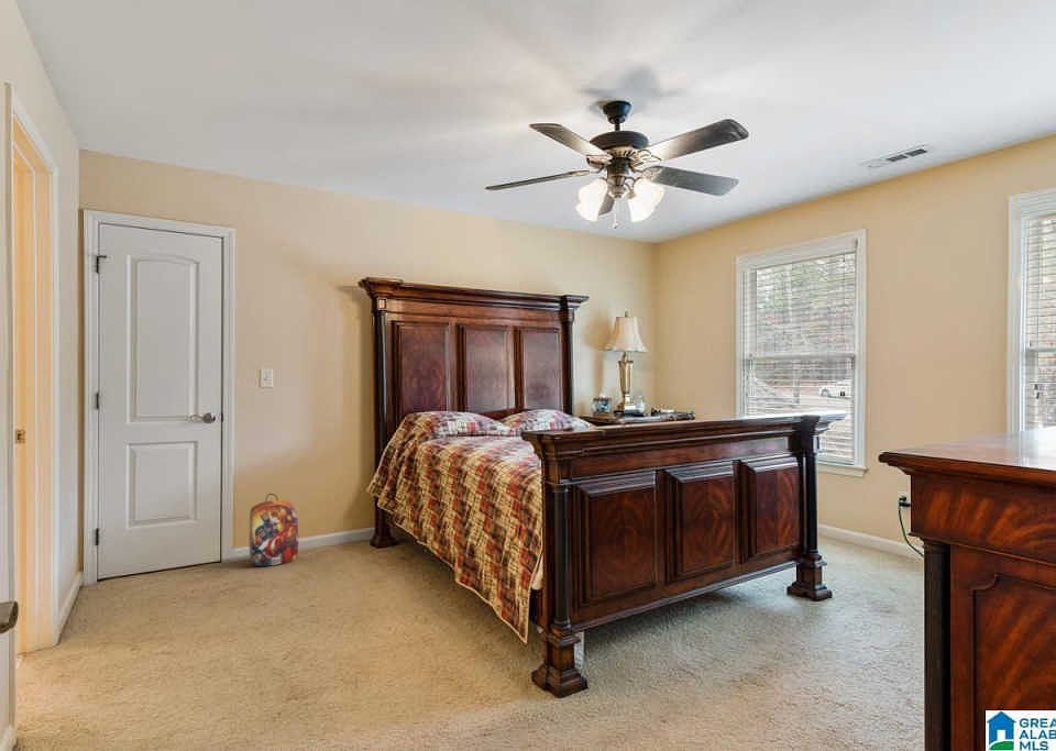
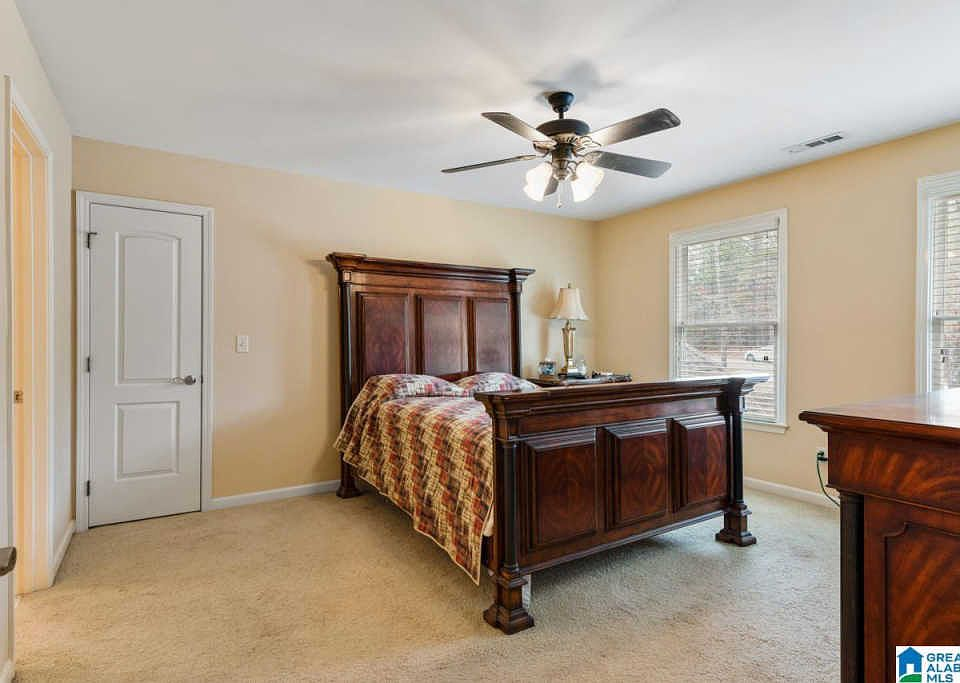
- backpack (273, 529)
